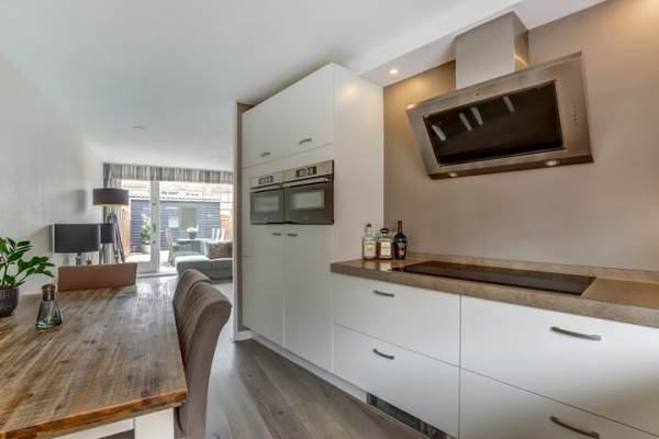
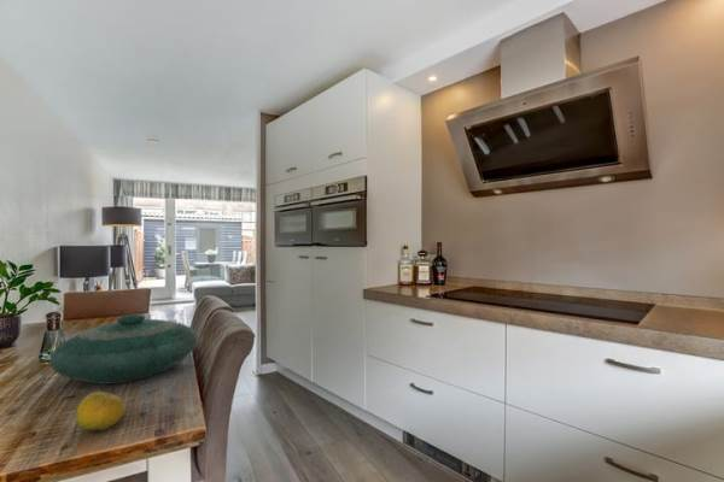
+ decorative bowl (130, 342)
+ fruit (100, 410)
